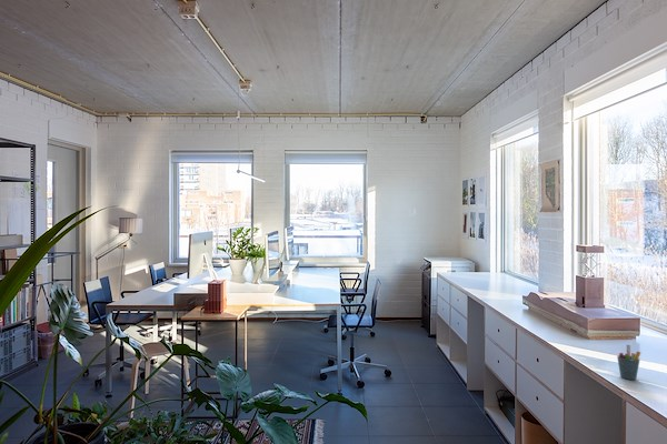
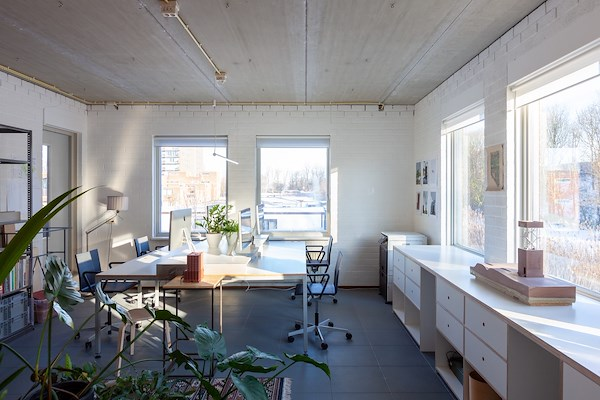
- pen holder (628, 362)
